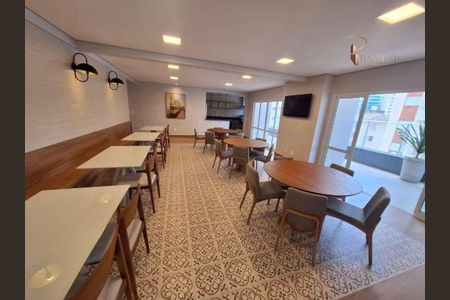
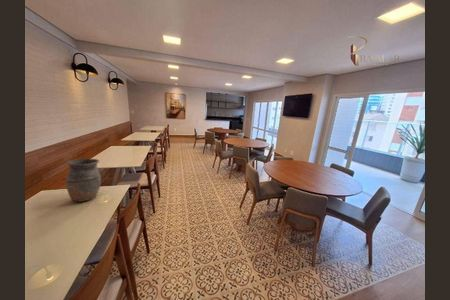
+ vase (84, 180)
